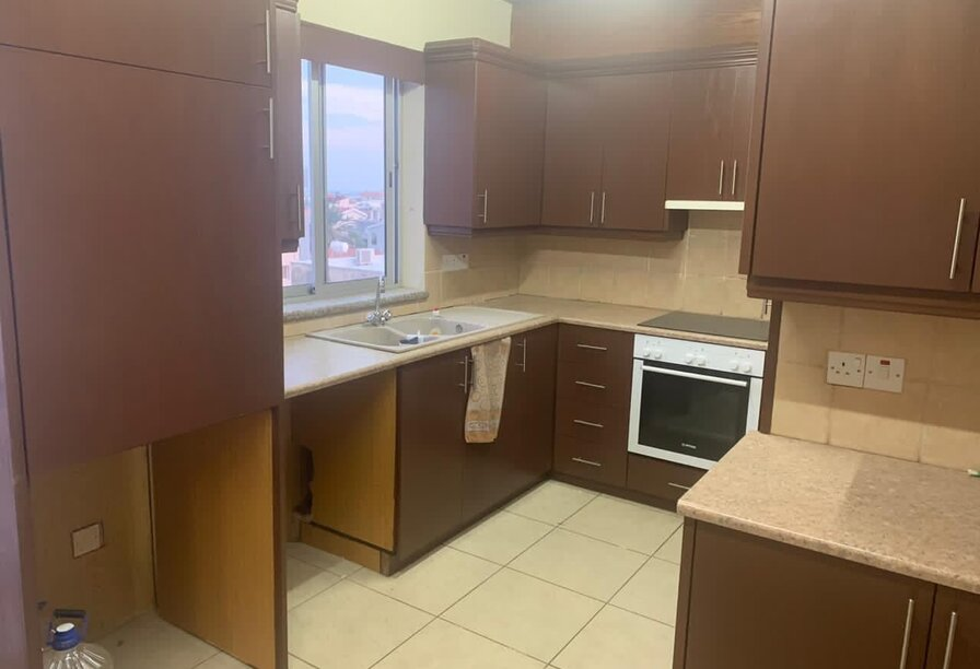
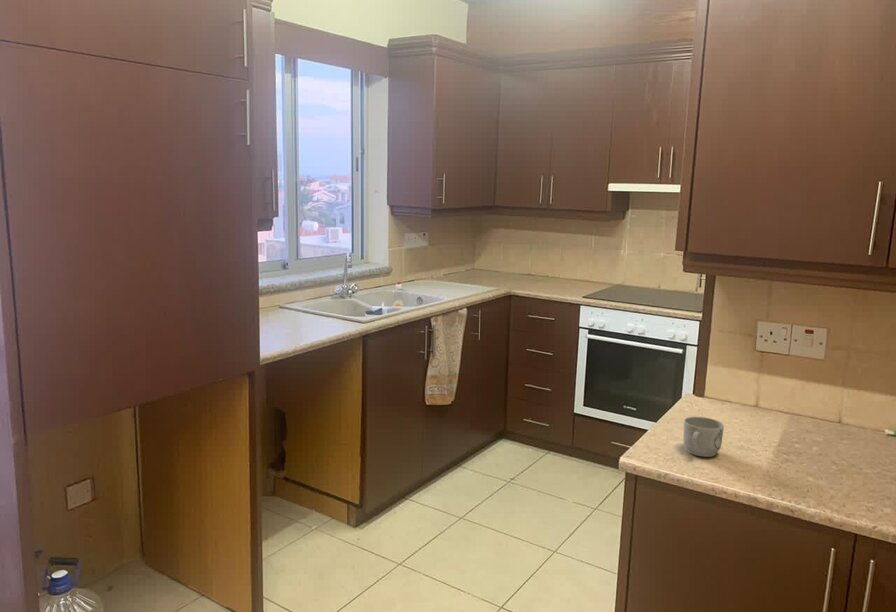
+ mug (700, 438)
